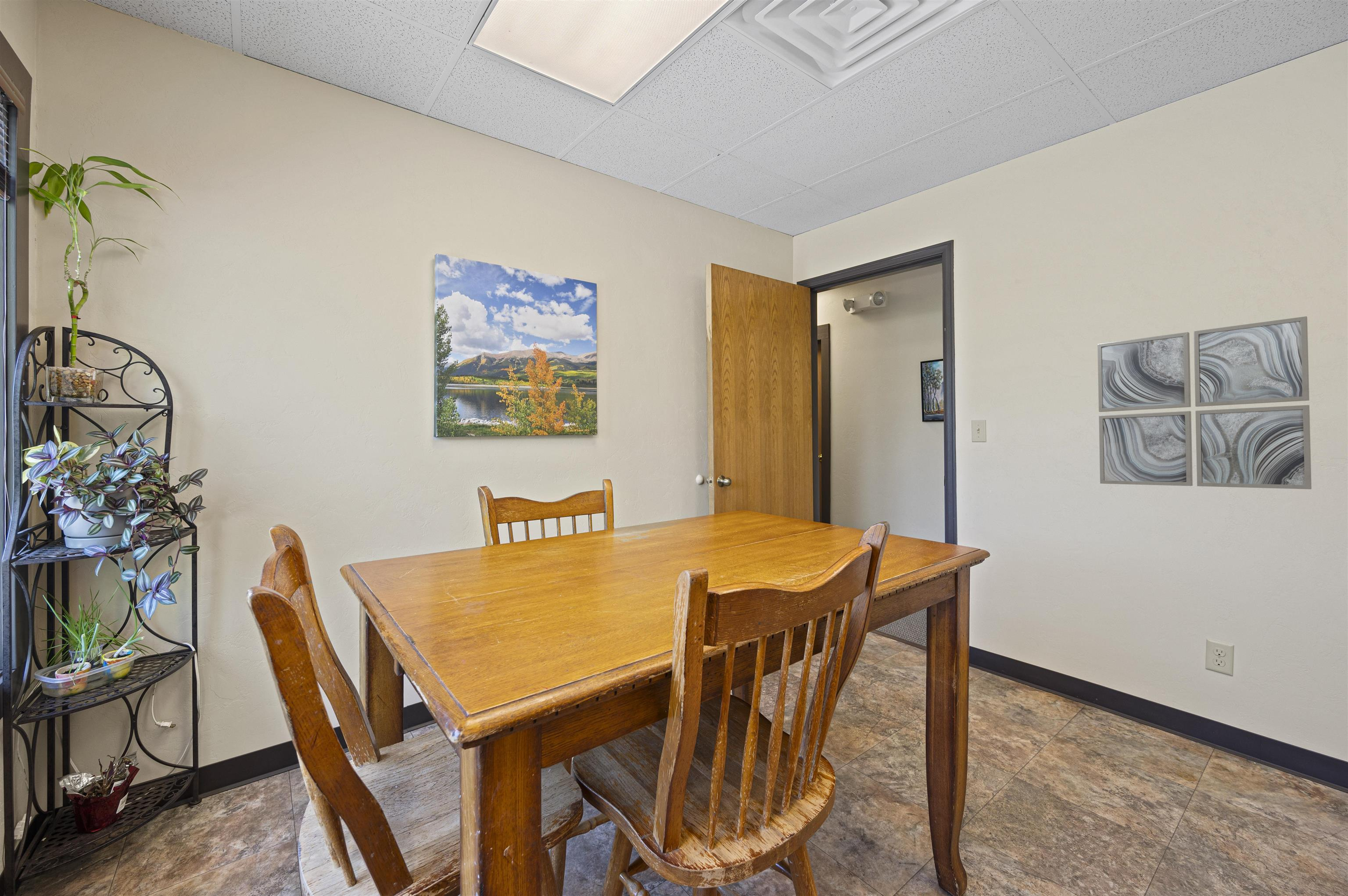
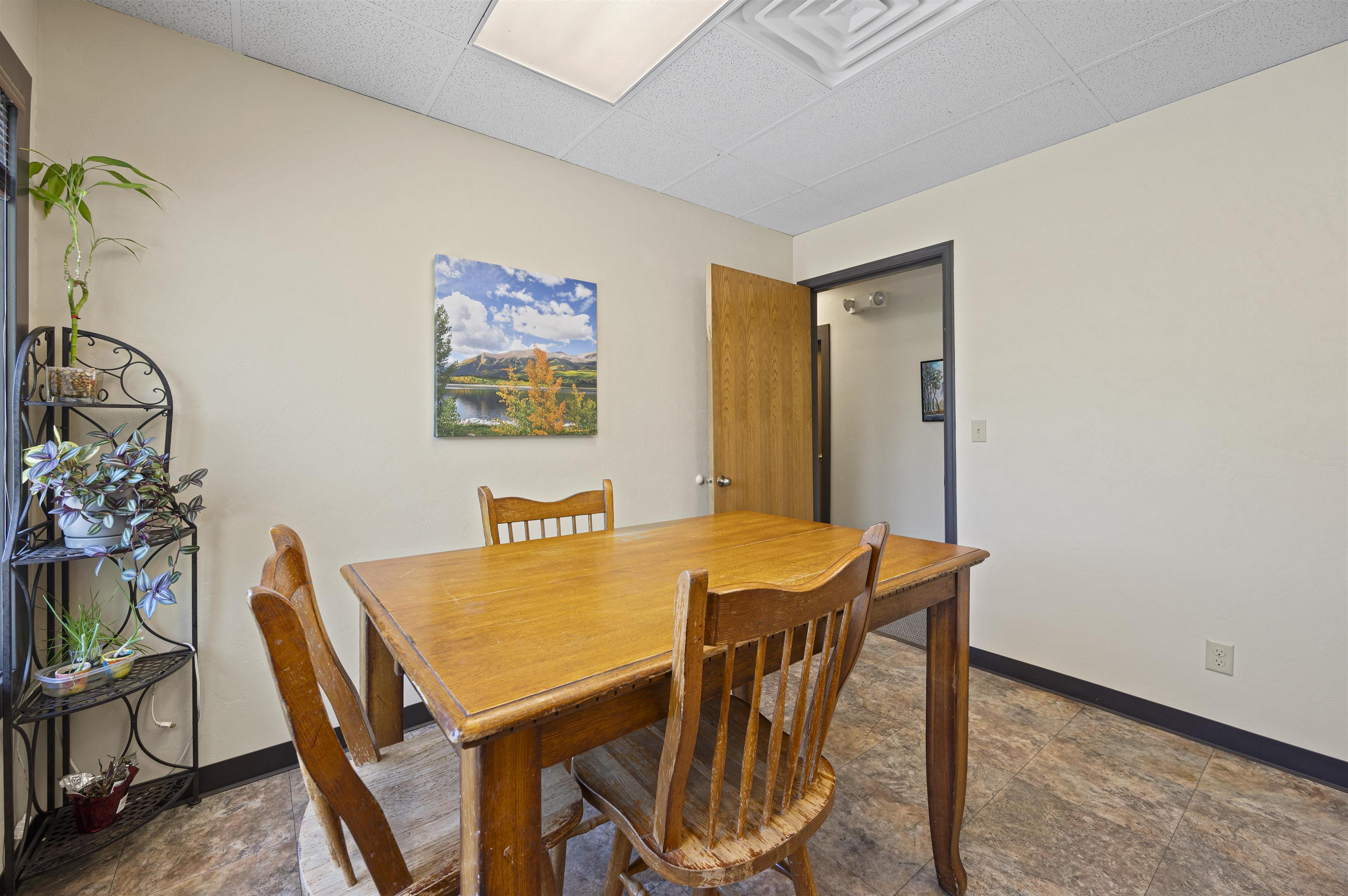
- wall art (1195, 411)
